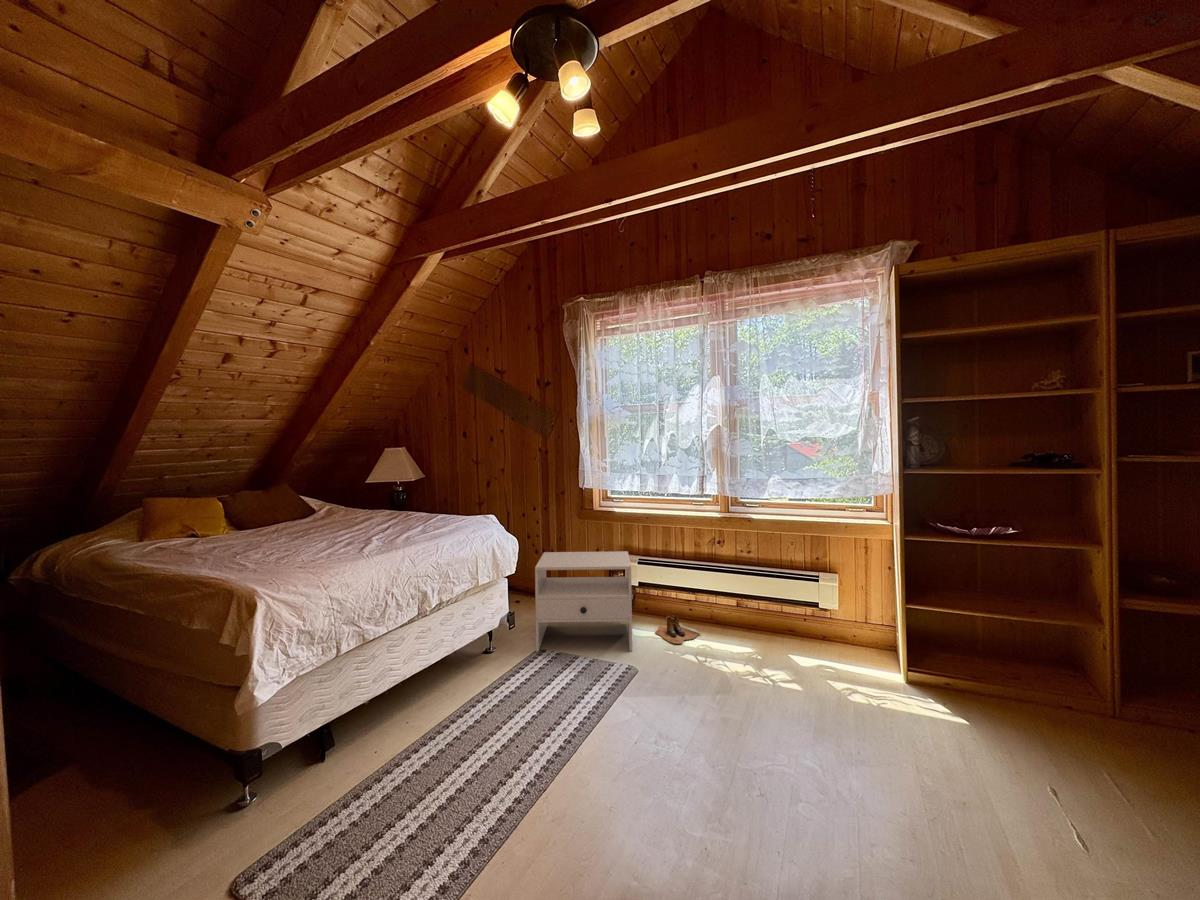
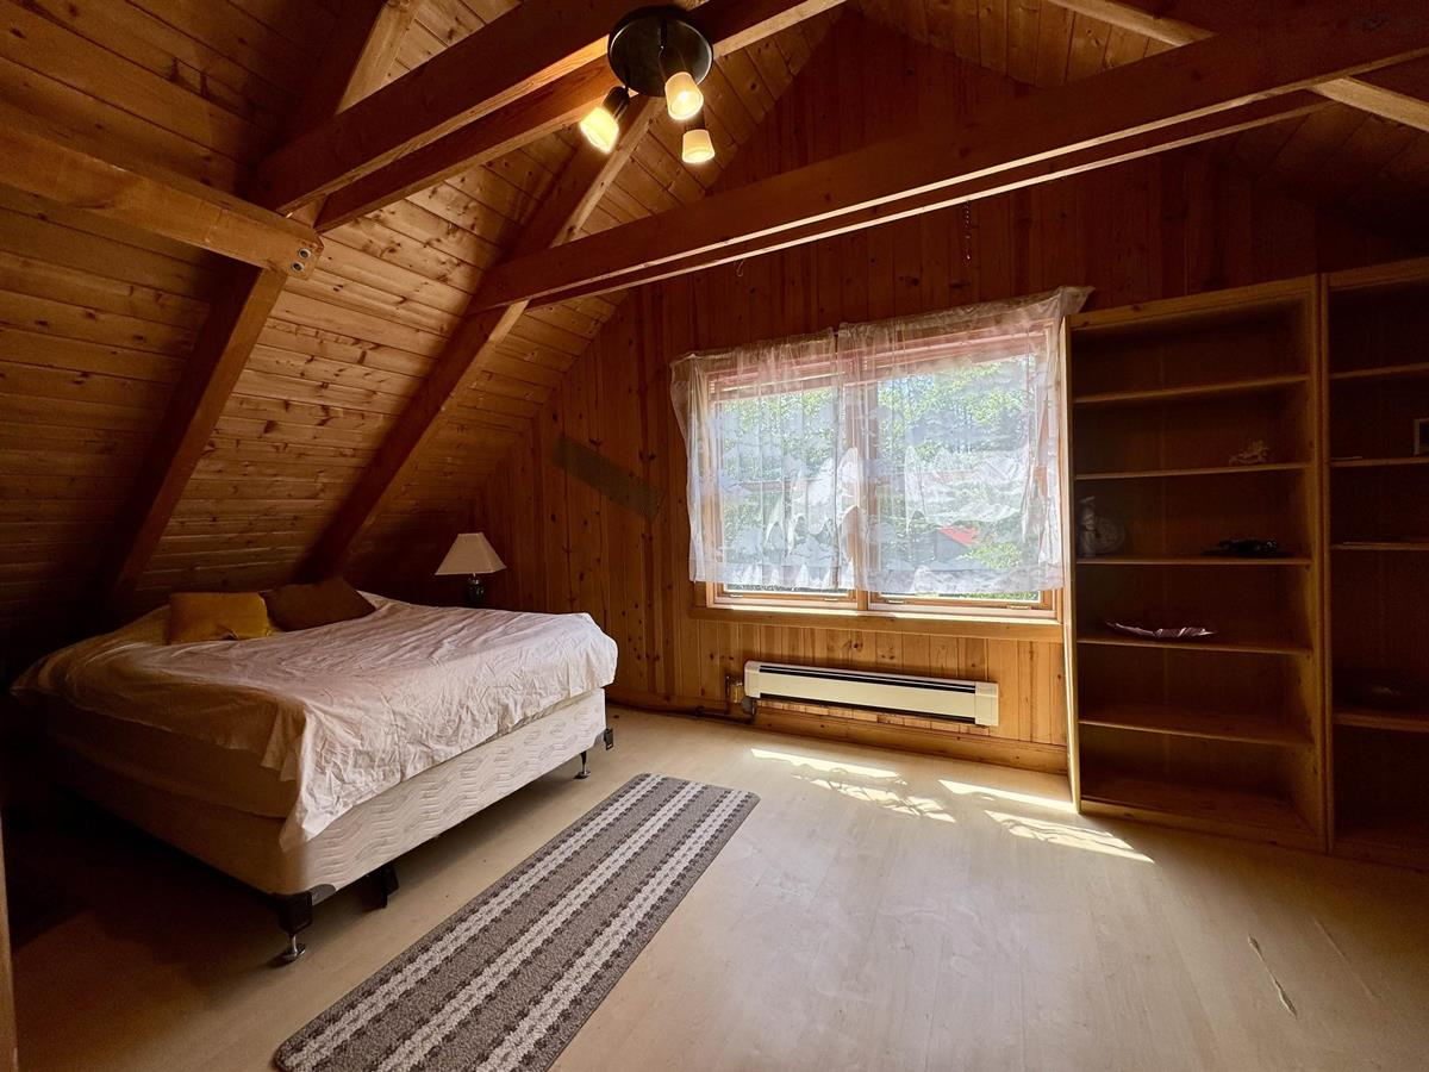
- nightstand (584, 599)
- boots (676, 626)
